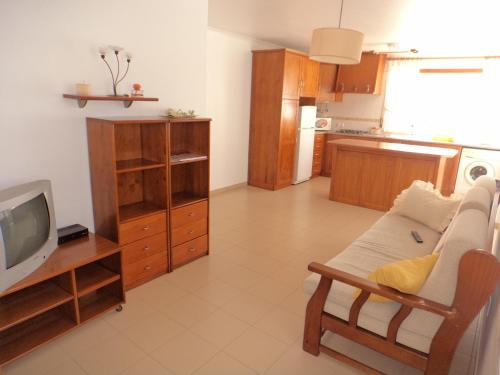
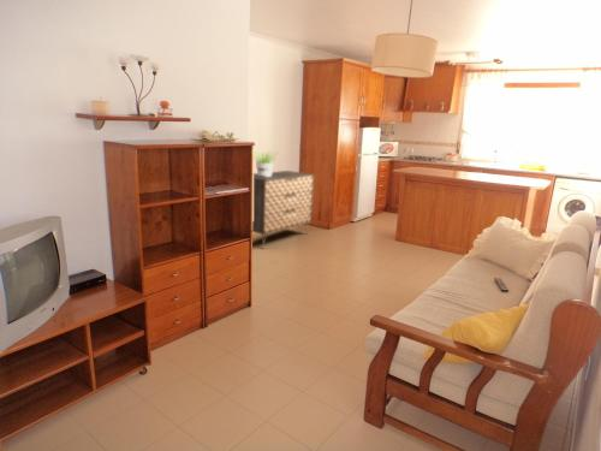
+ potted plant (264, 162)
+ dresser (276, 207)
